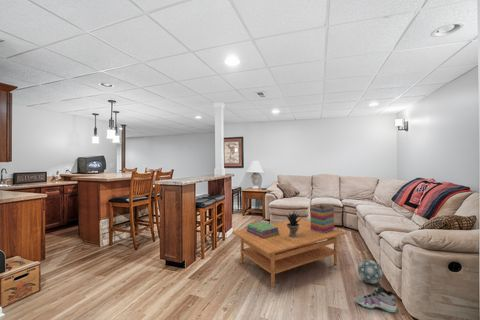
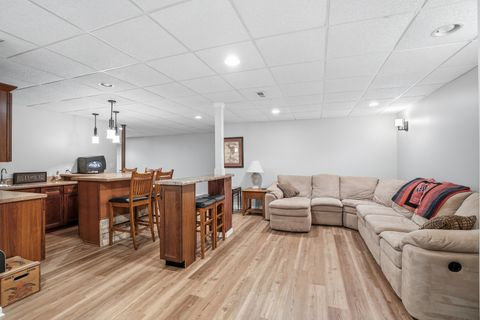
- decorative box (321, 217)
- ball (369, 271)
- coffee table (288, 247)
- potted plant (293, 223)
- sneaker (374, 293)
- stack of books (262, 229)
